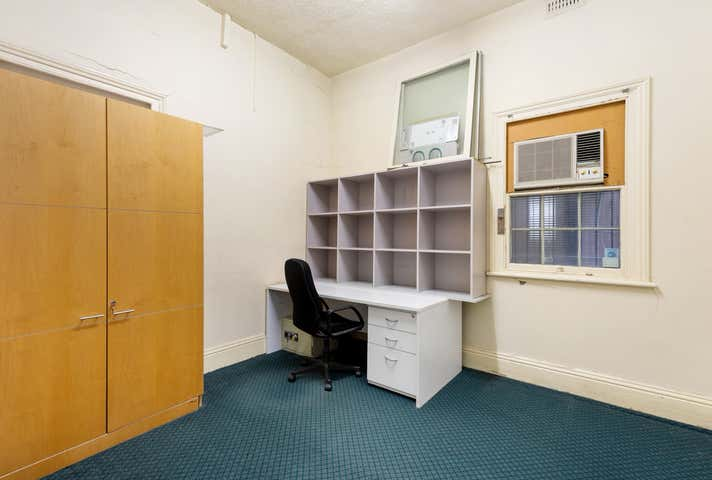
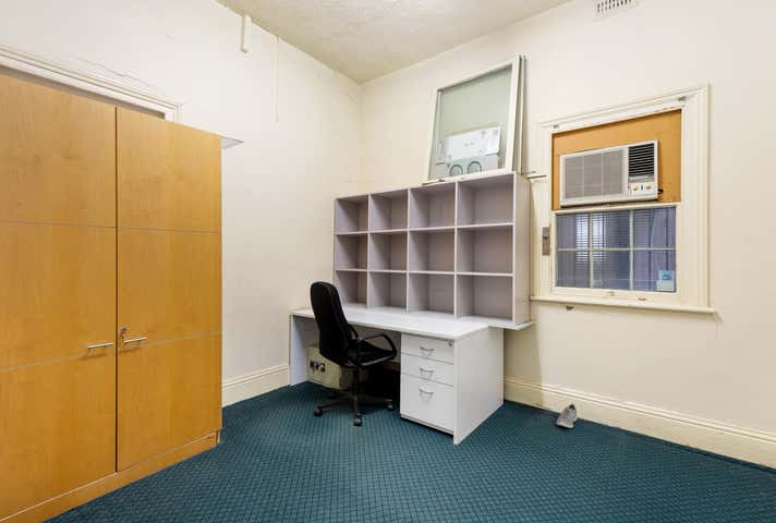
+ sneaker (566, 414)
